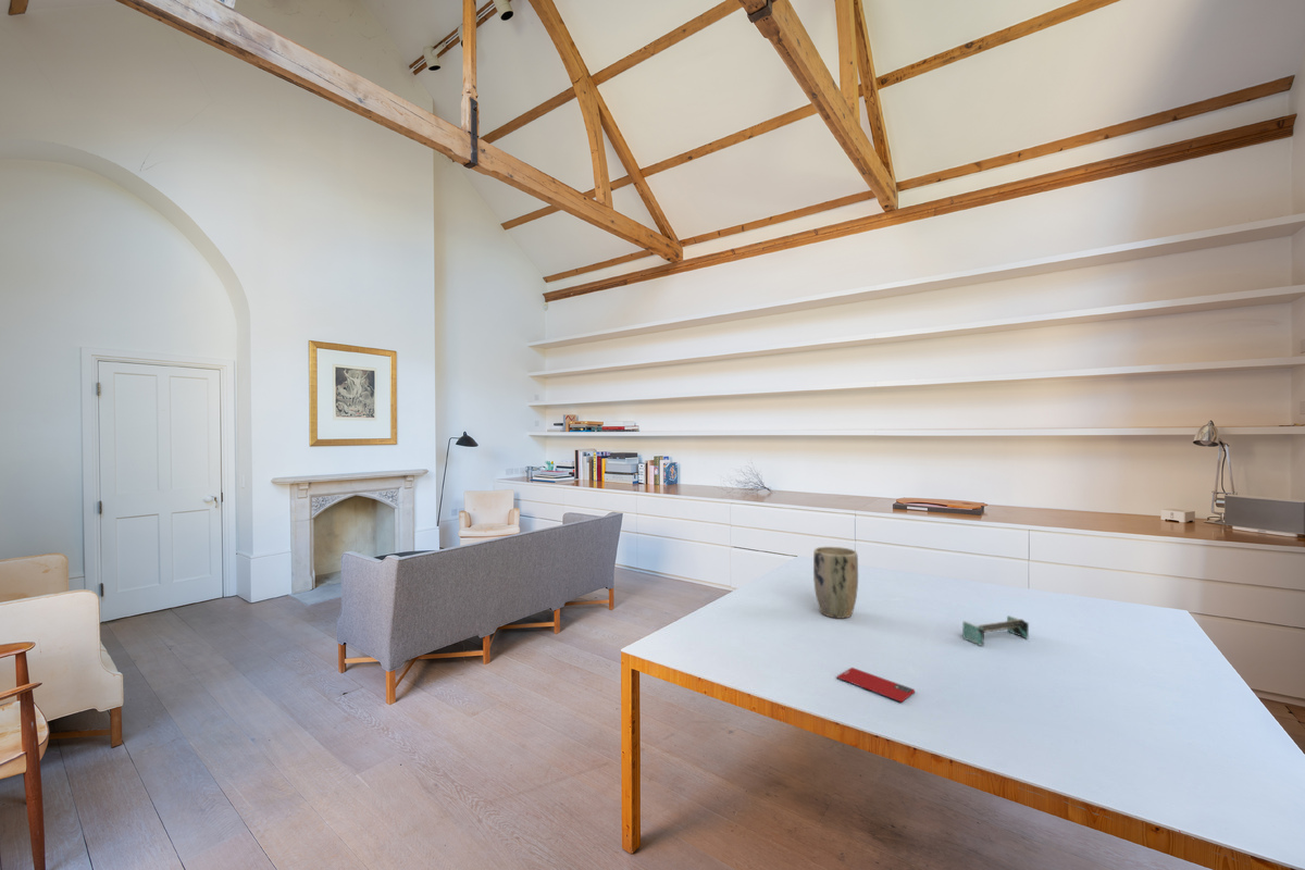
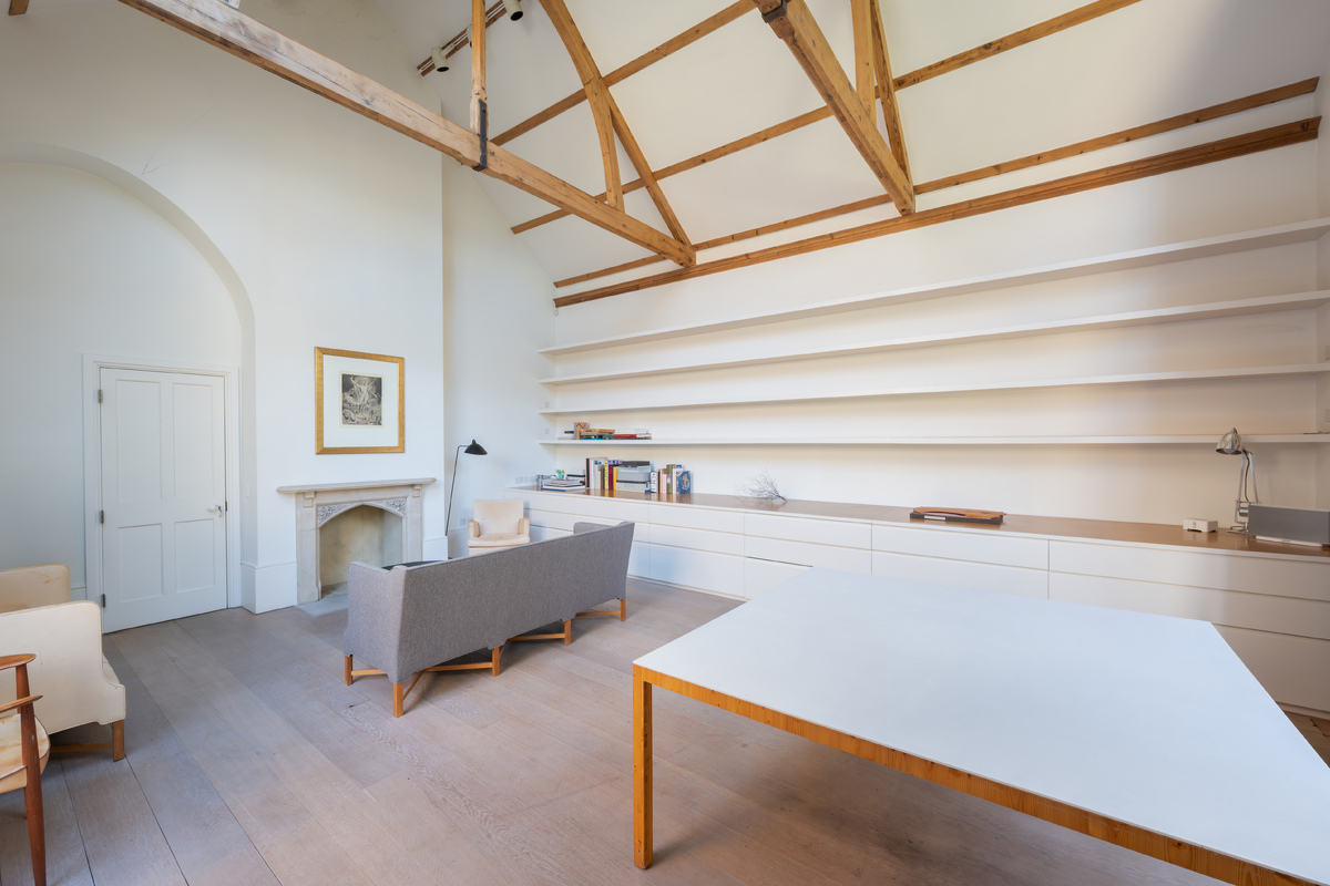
- plant pot (835, 582)
- shelf (995, 629)
- smartphone (874, 683)
